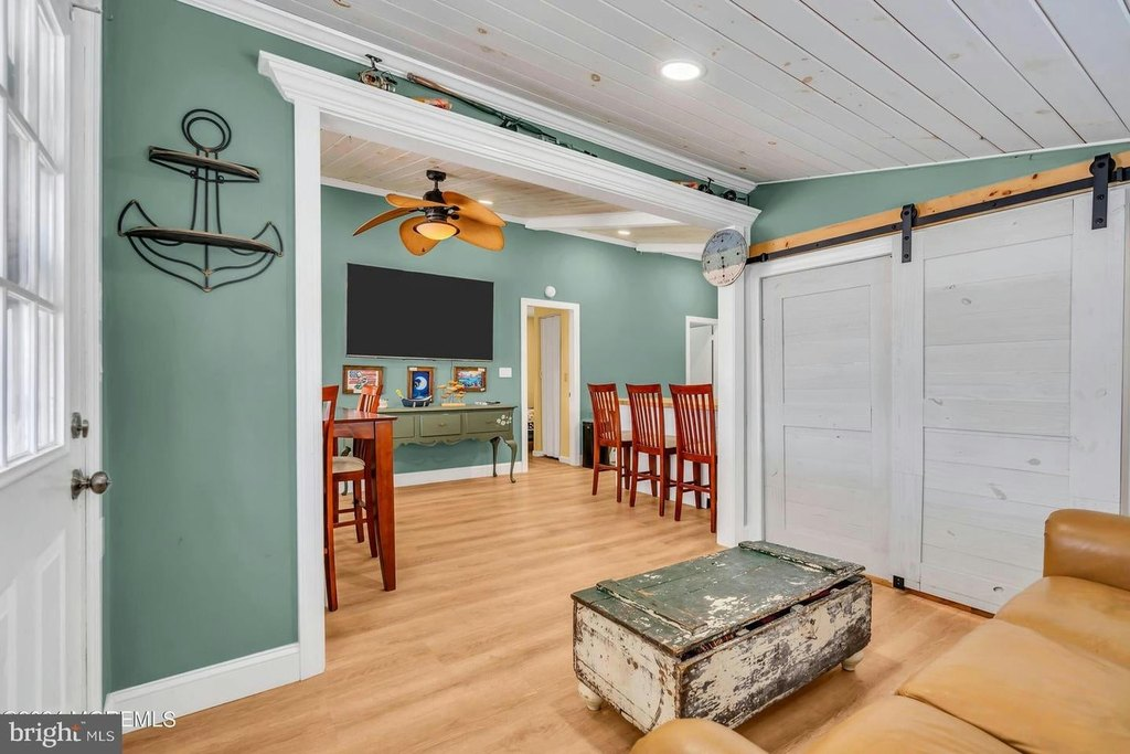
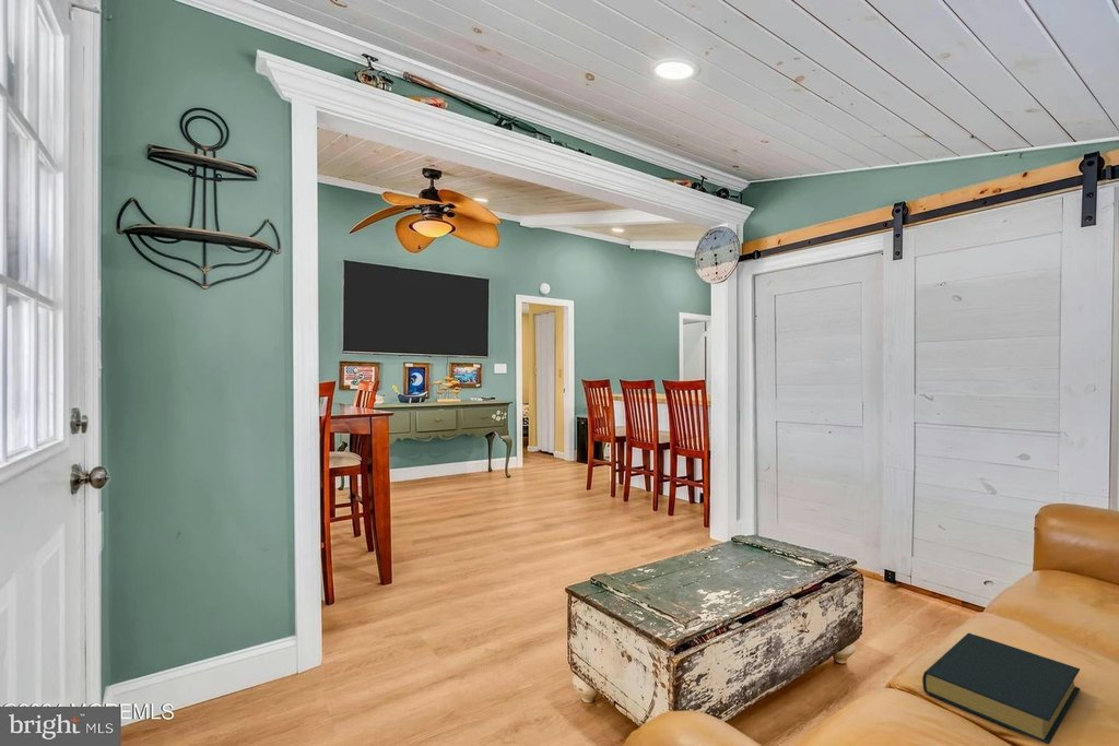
+ hardback book (1001, 679)
